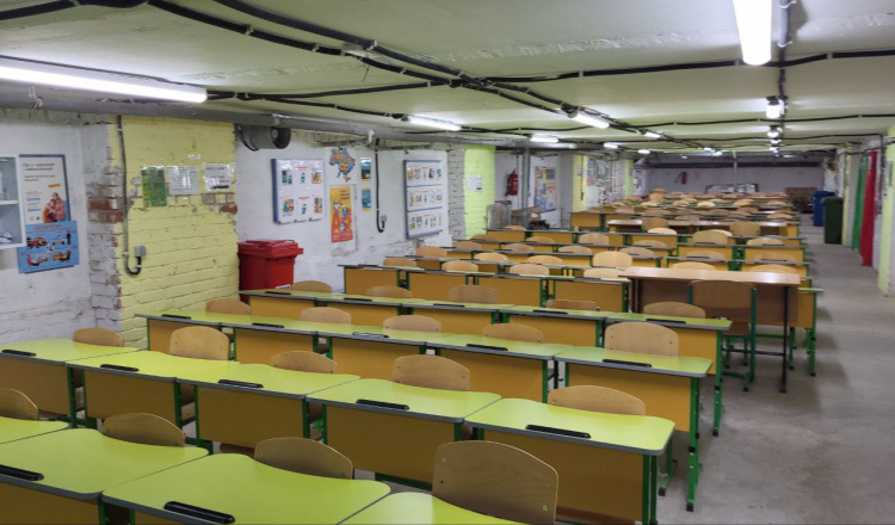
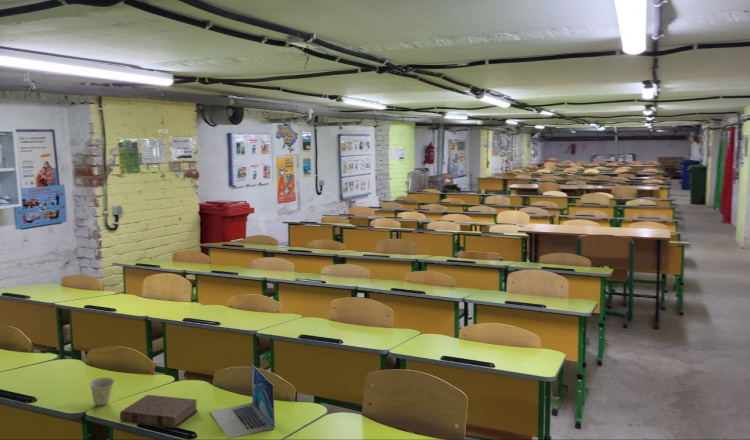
+ book (160, 410)
+ cup (102, 392)
+ laptop (243, 404)
